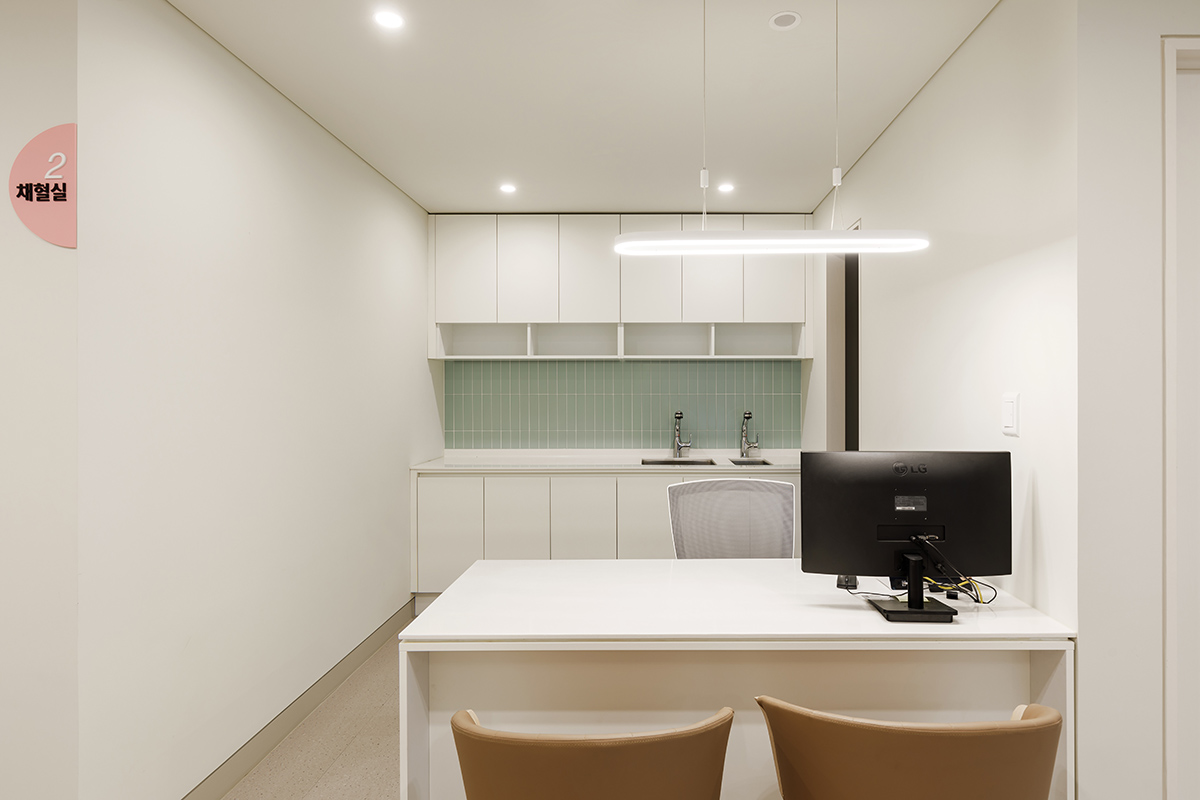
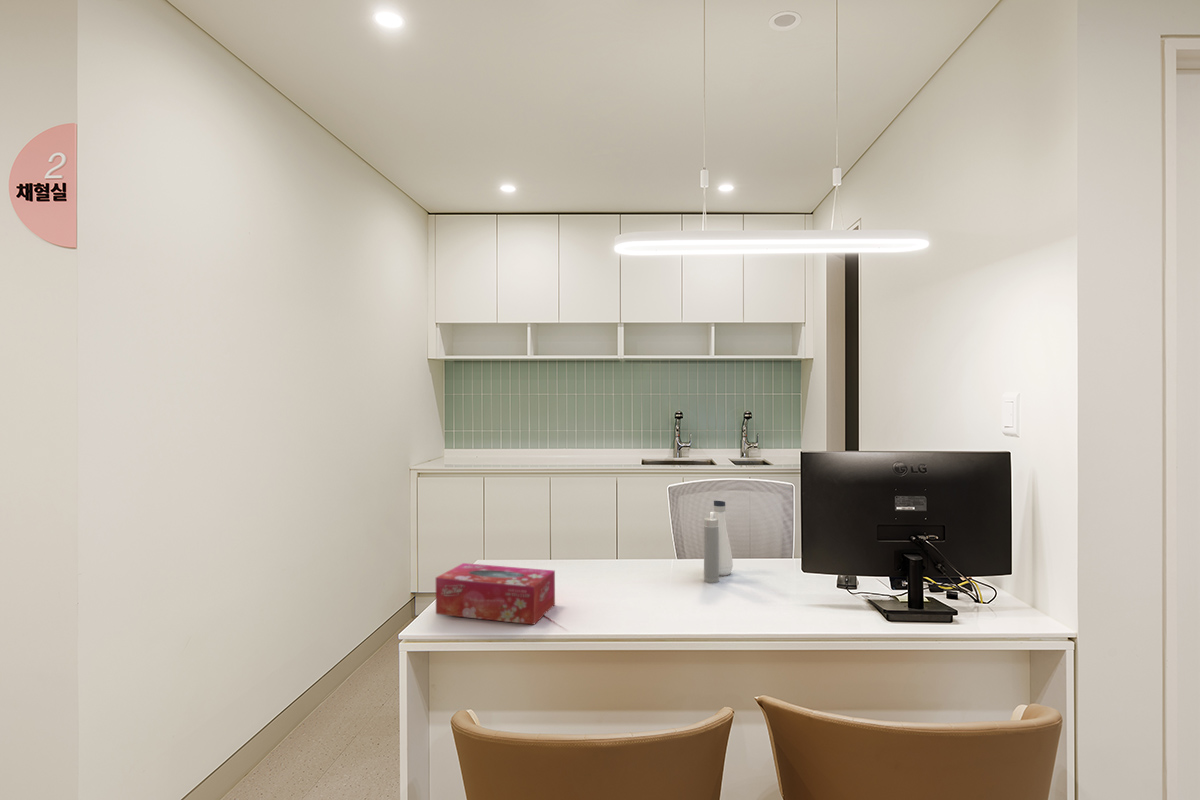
+ tissue box (496, 591)
+ water bottle (717, 538)
